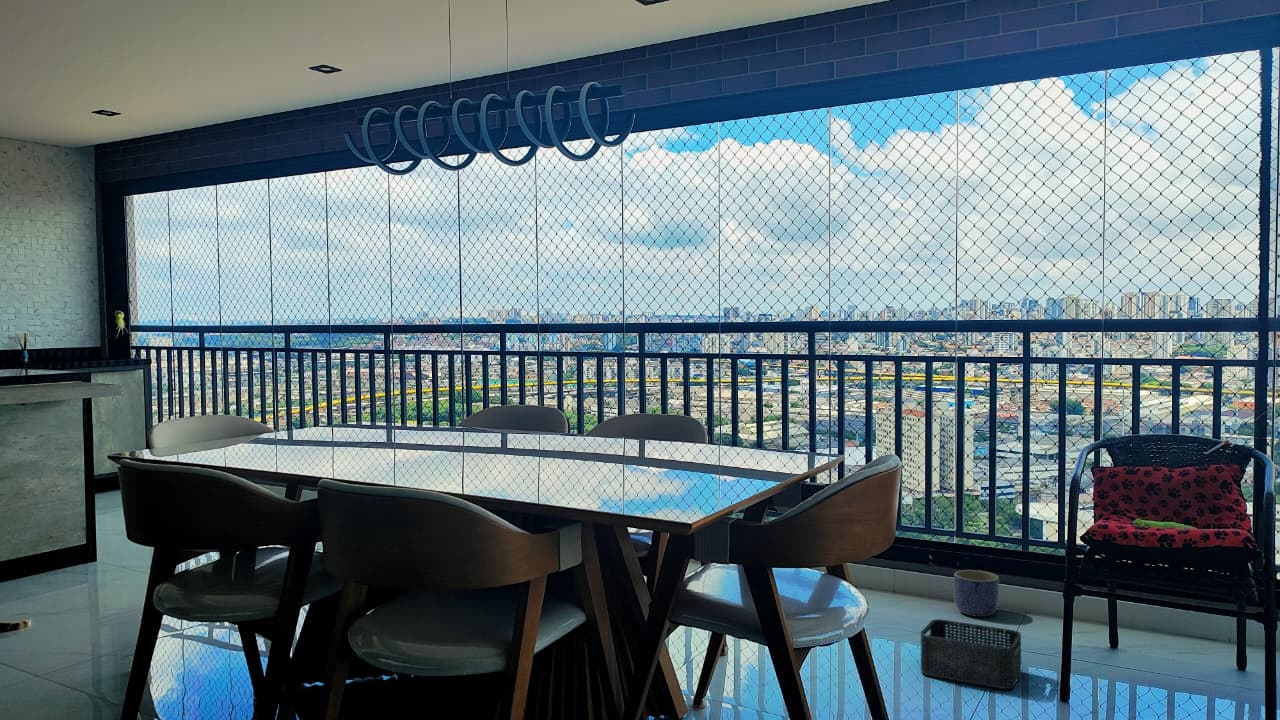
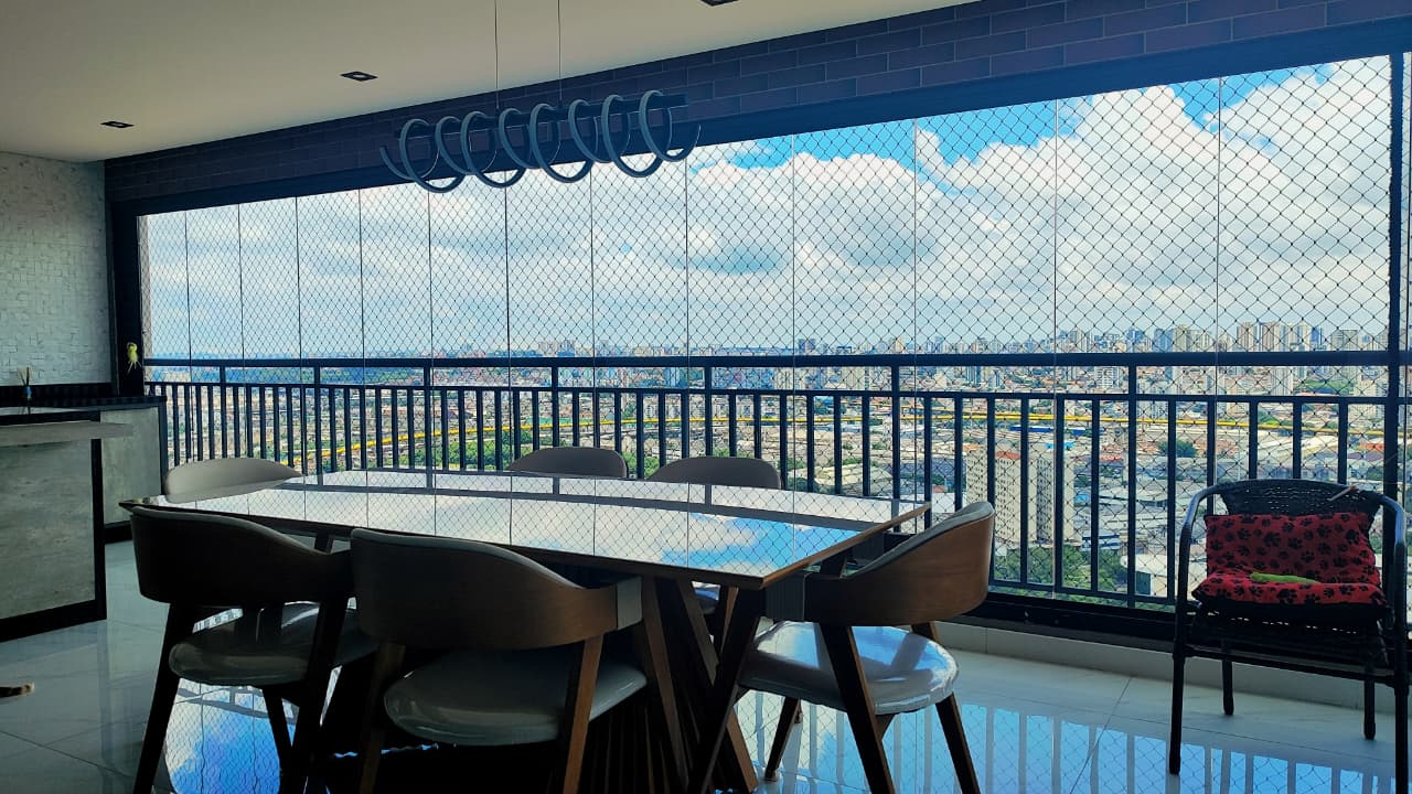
- storage bin (970, 652)
- planter (976, 594)
